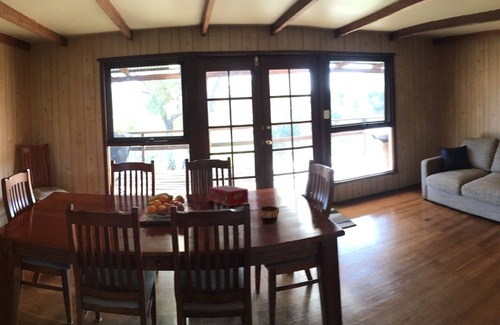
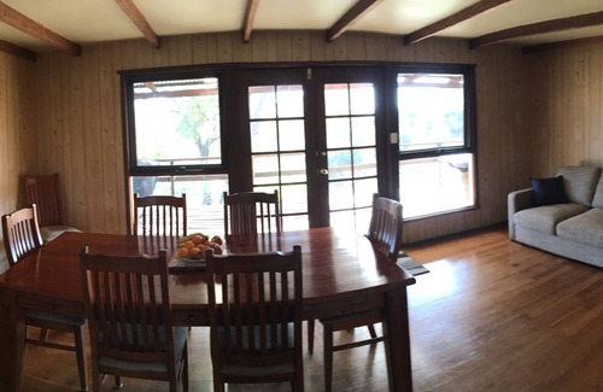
- cup (270, 214)
- tissue box (228, 195)
